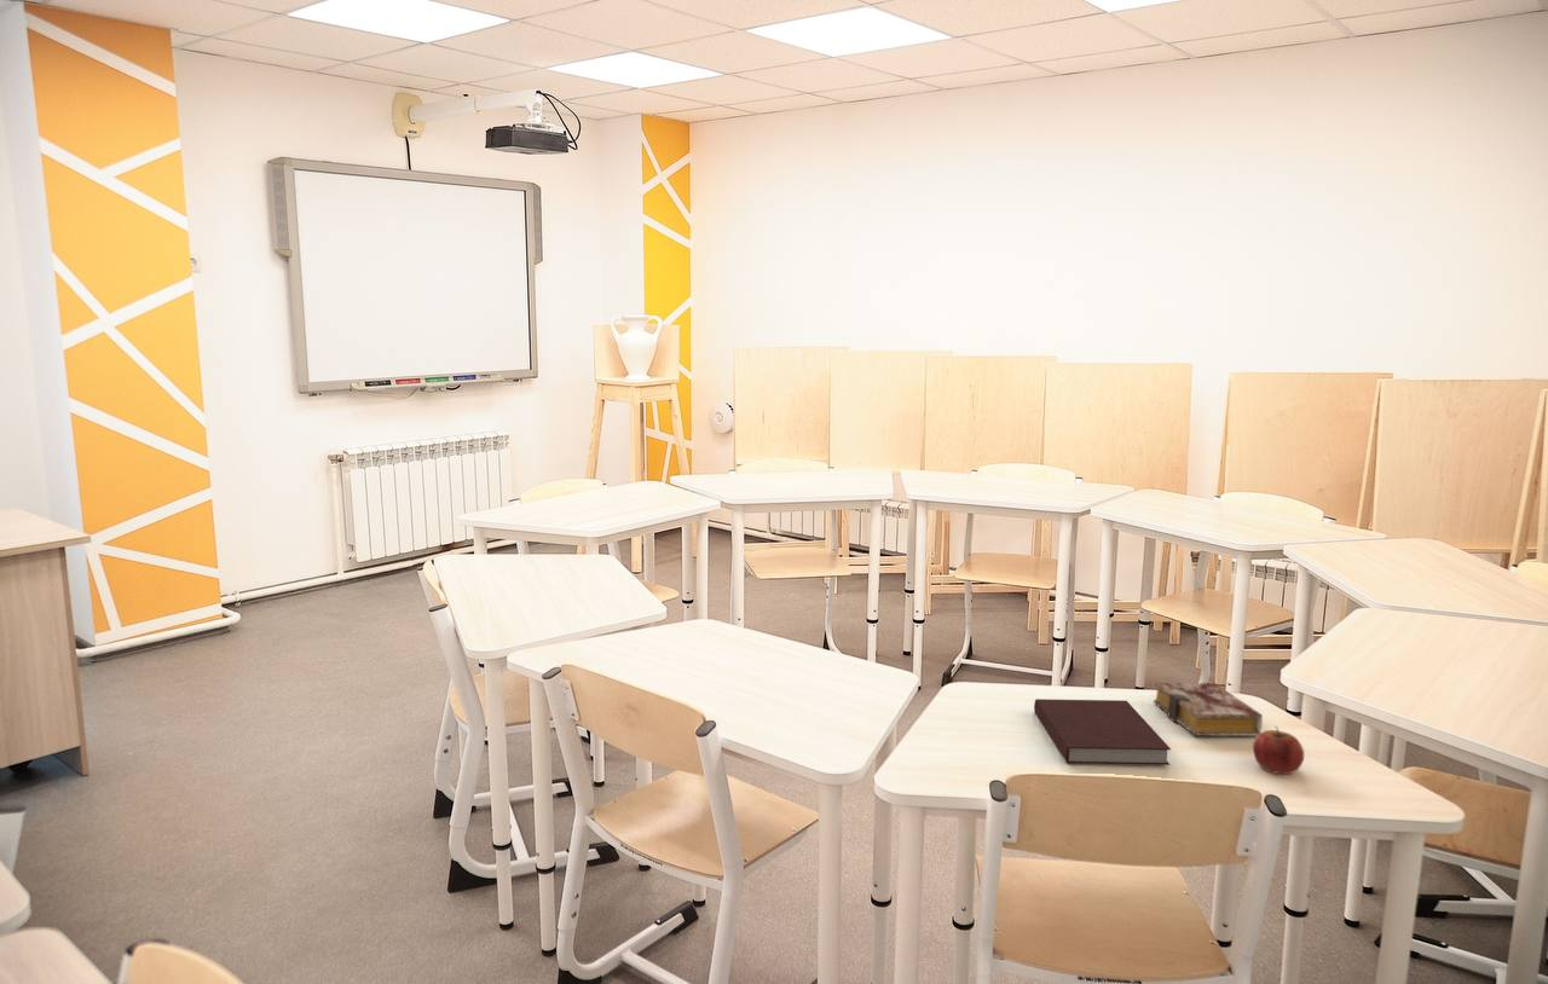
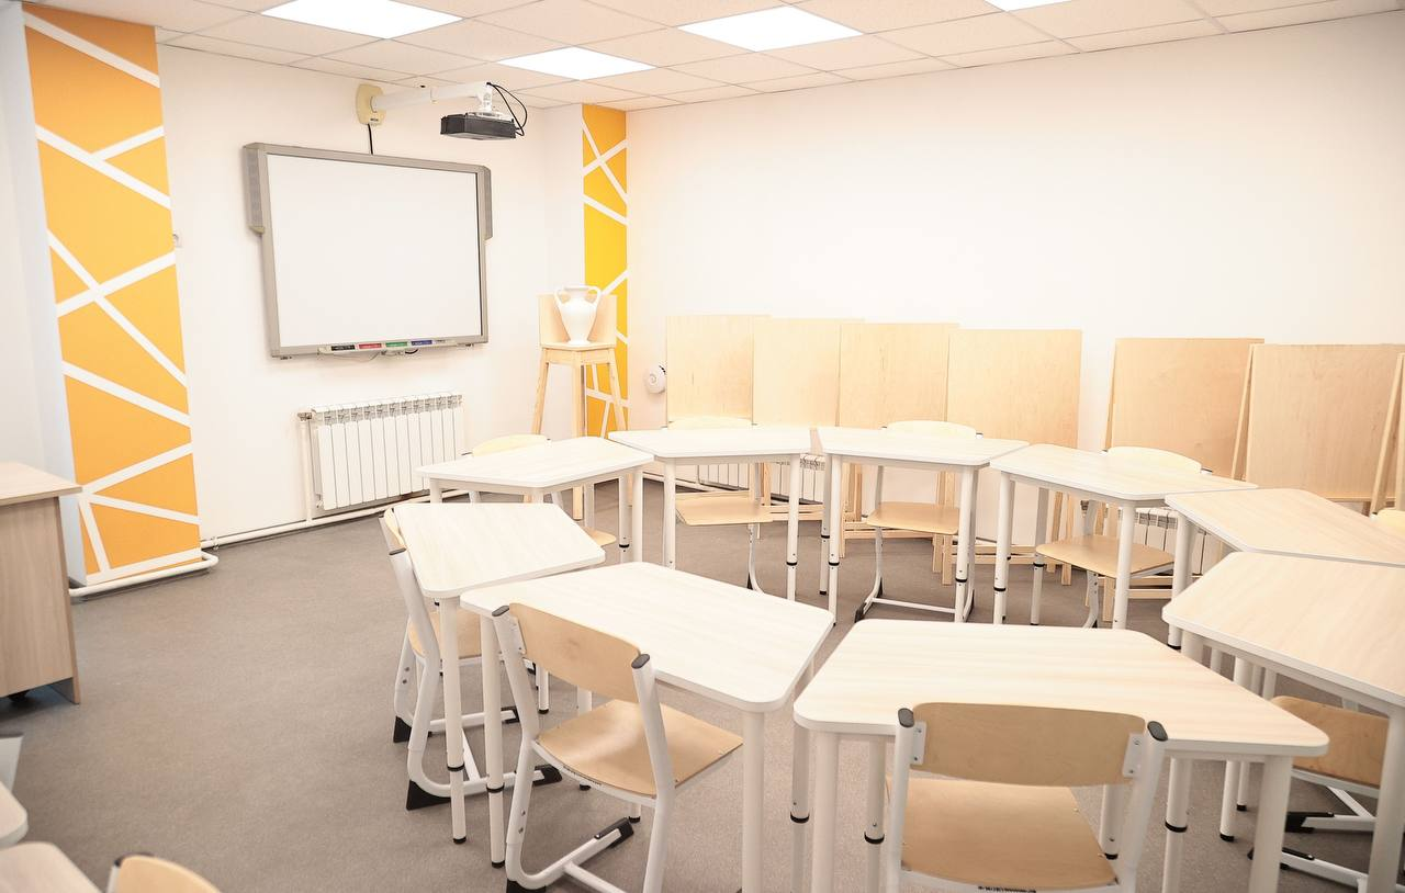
- book (1205, 707)
- apple (1278, 747)
- notebook (1098, 729)
